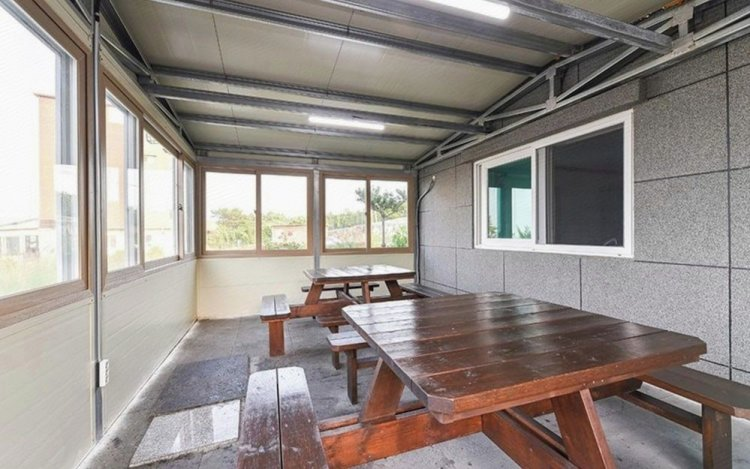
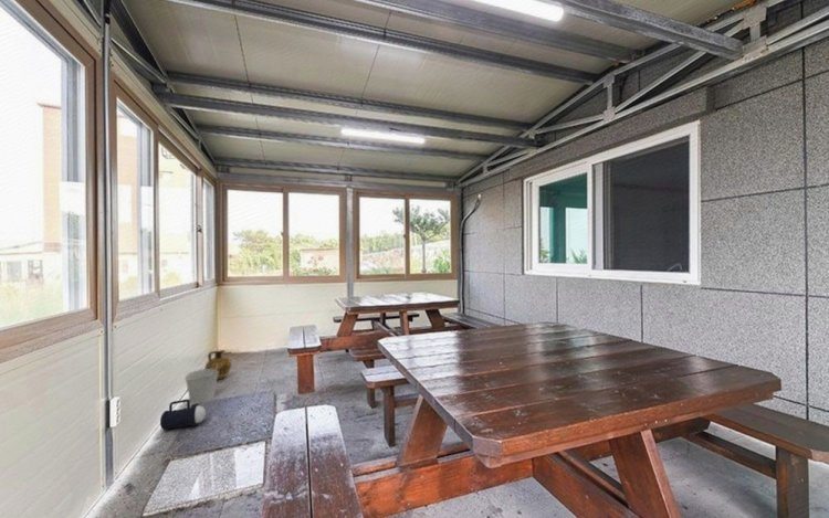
+ lantern (183, 413)
+ bucket (201, 382)
+ ceramic jug (218, 363)
